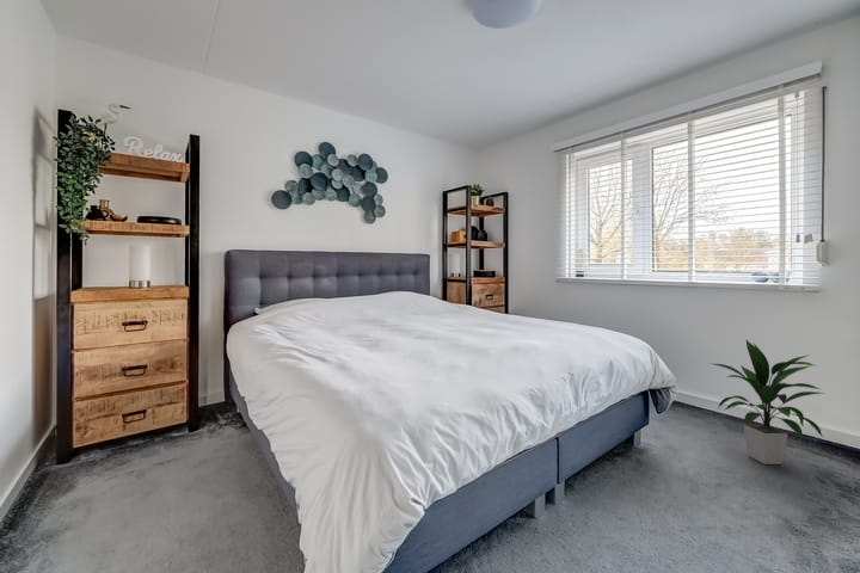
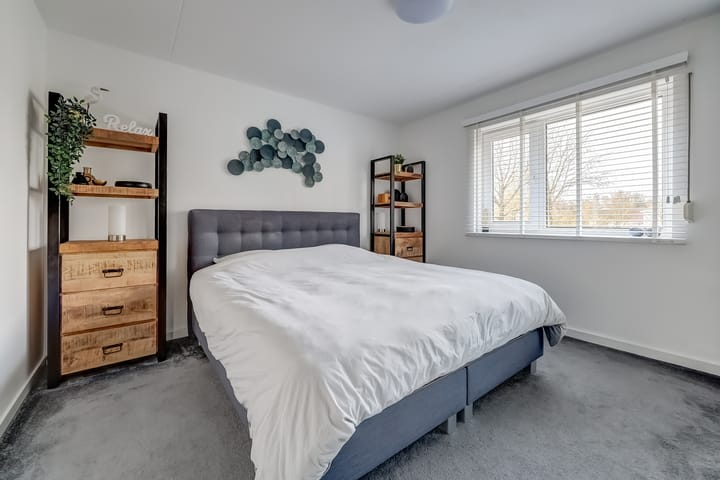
- indoor plant (770, 401)
